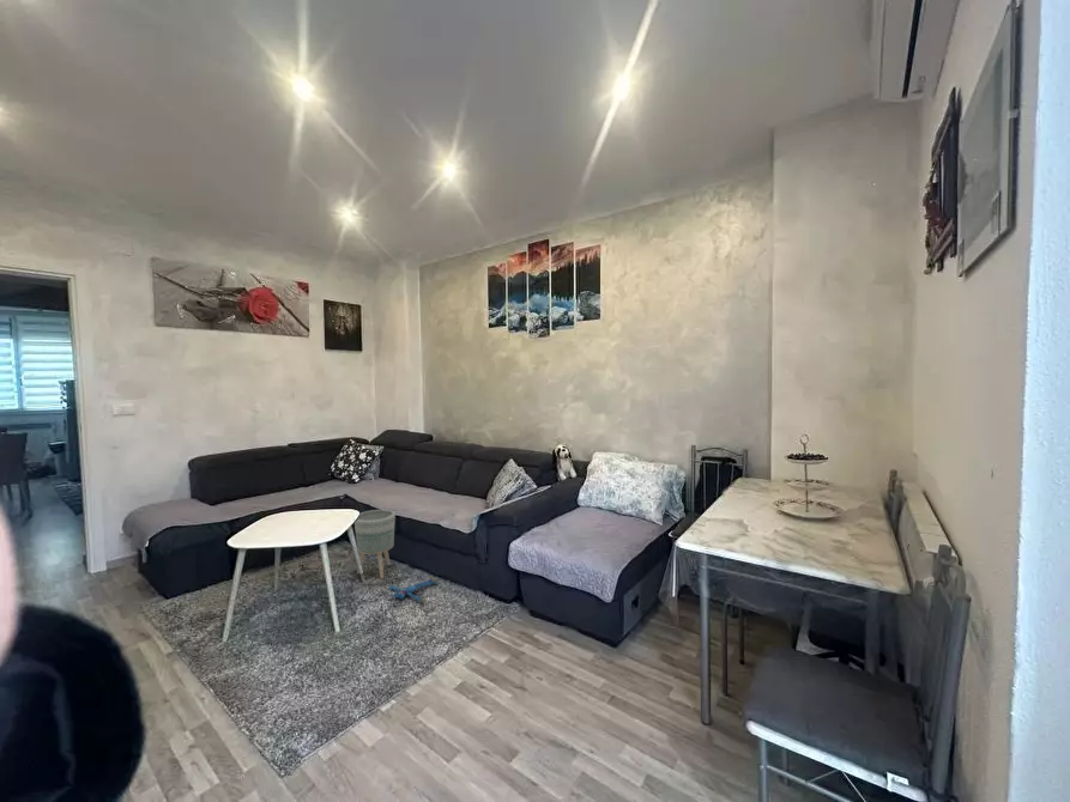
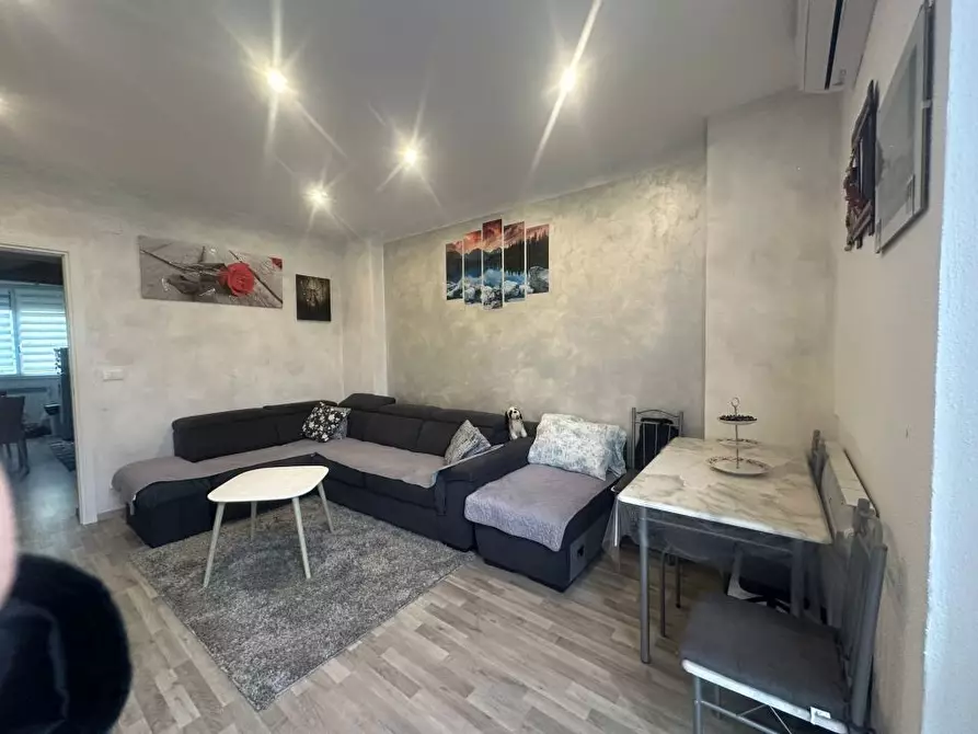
- plush toy (416, 587)
- planter (375, 543)
